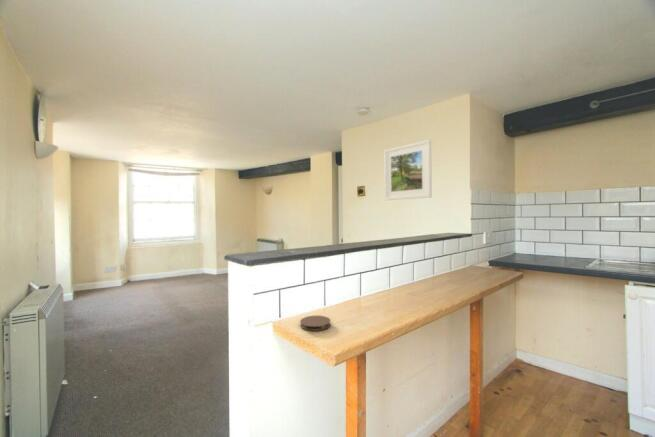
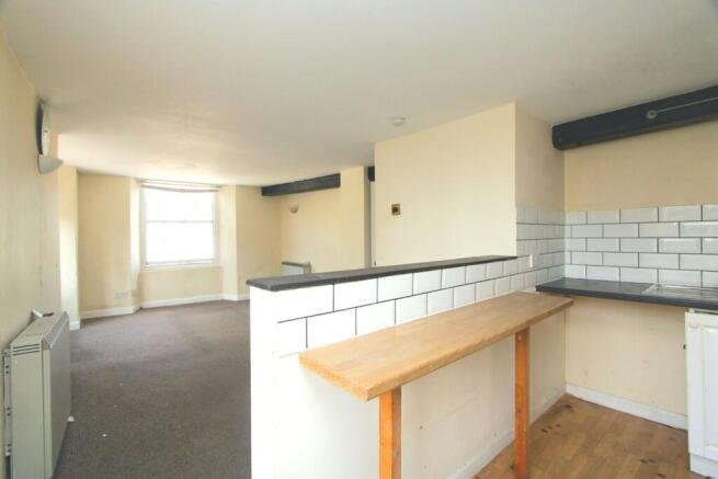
- coaster (315, 322)
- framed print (406, 172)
